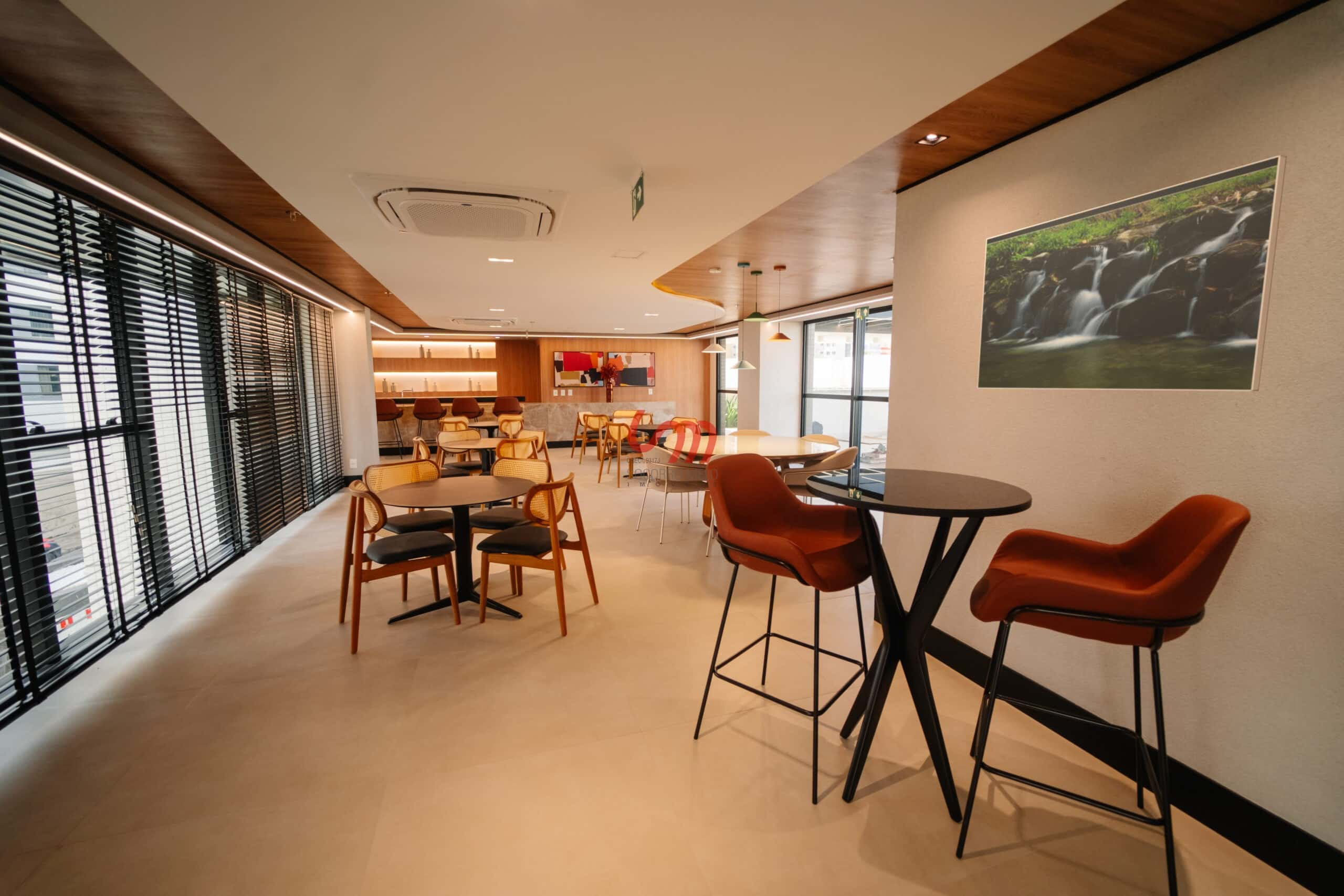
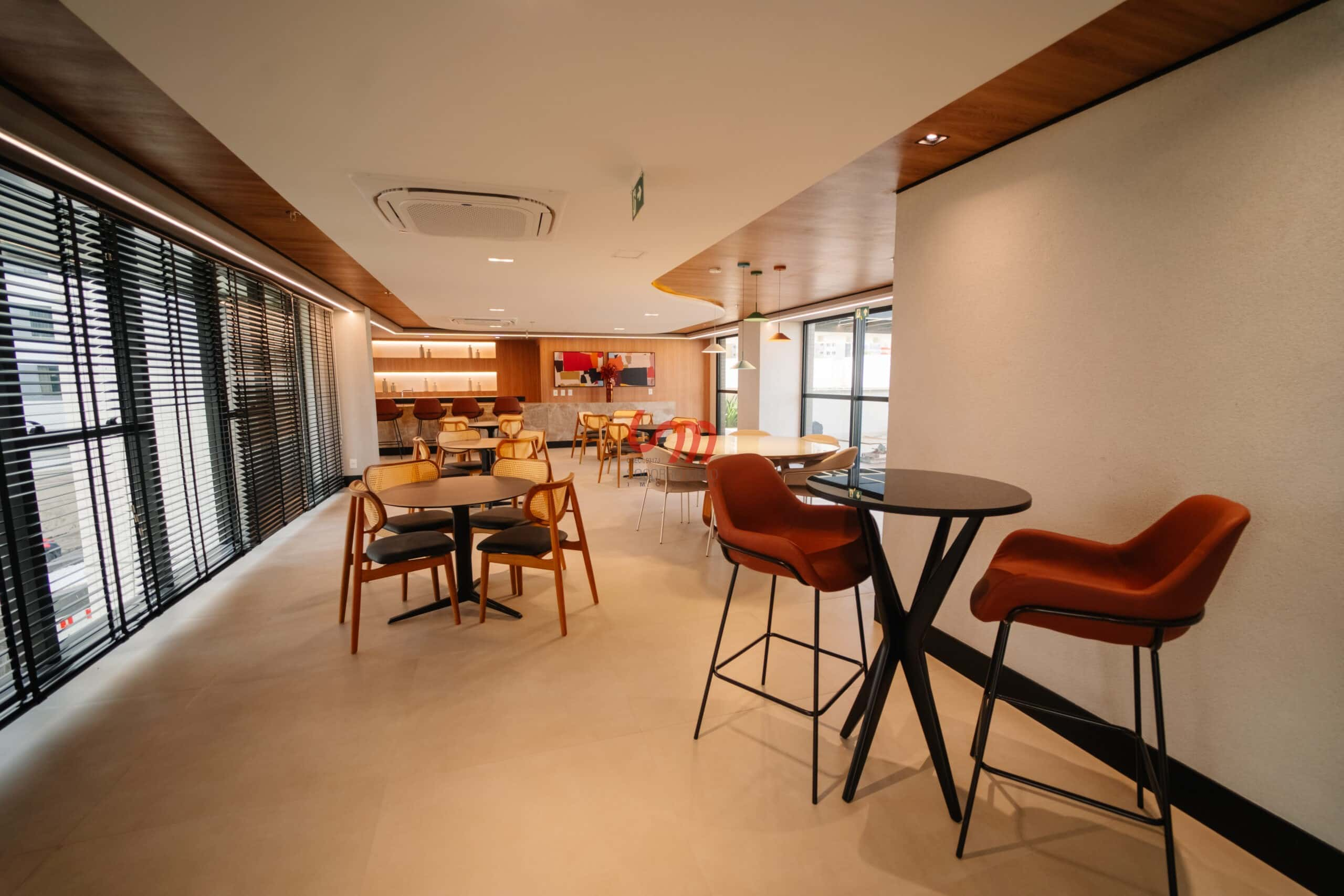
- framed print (1095, 300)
